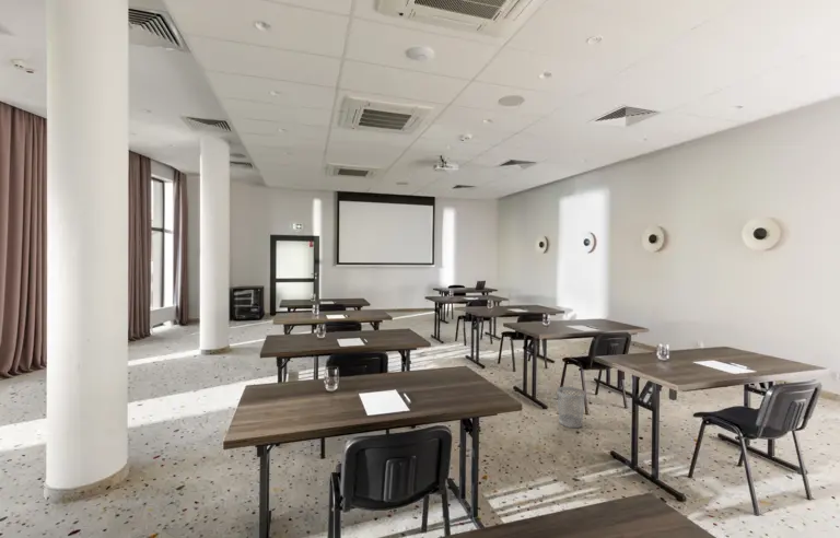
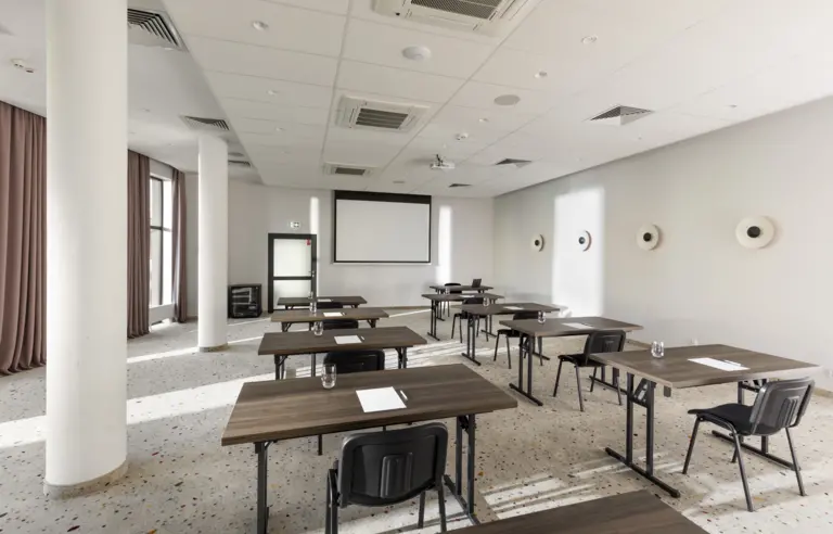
- wastebasket (570, 407)
